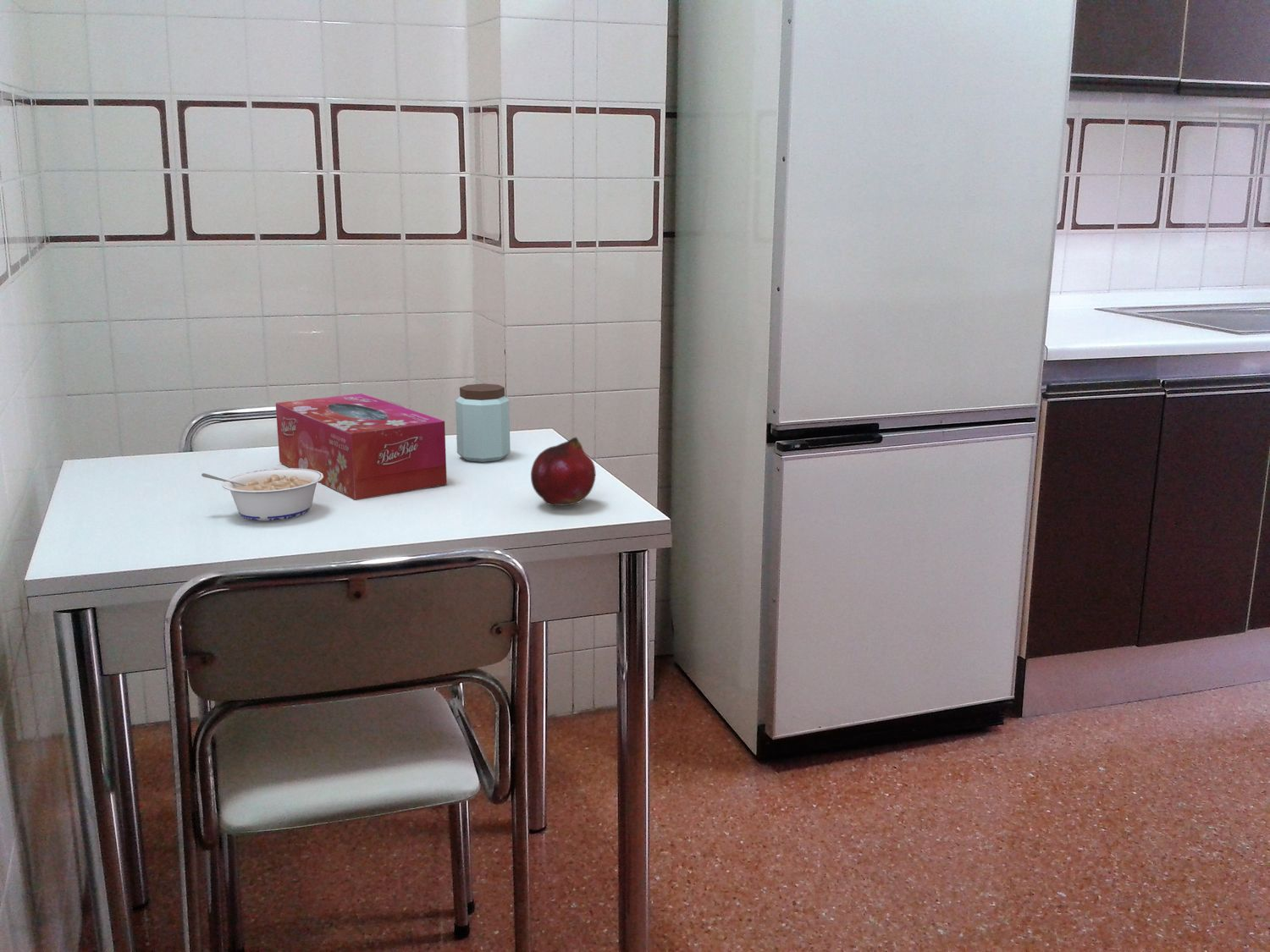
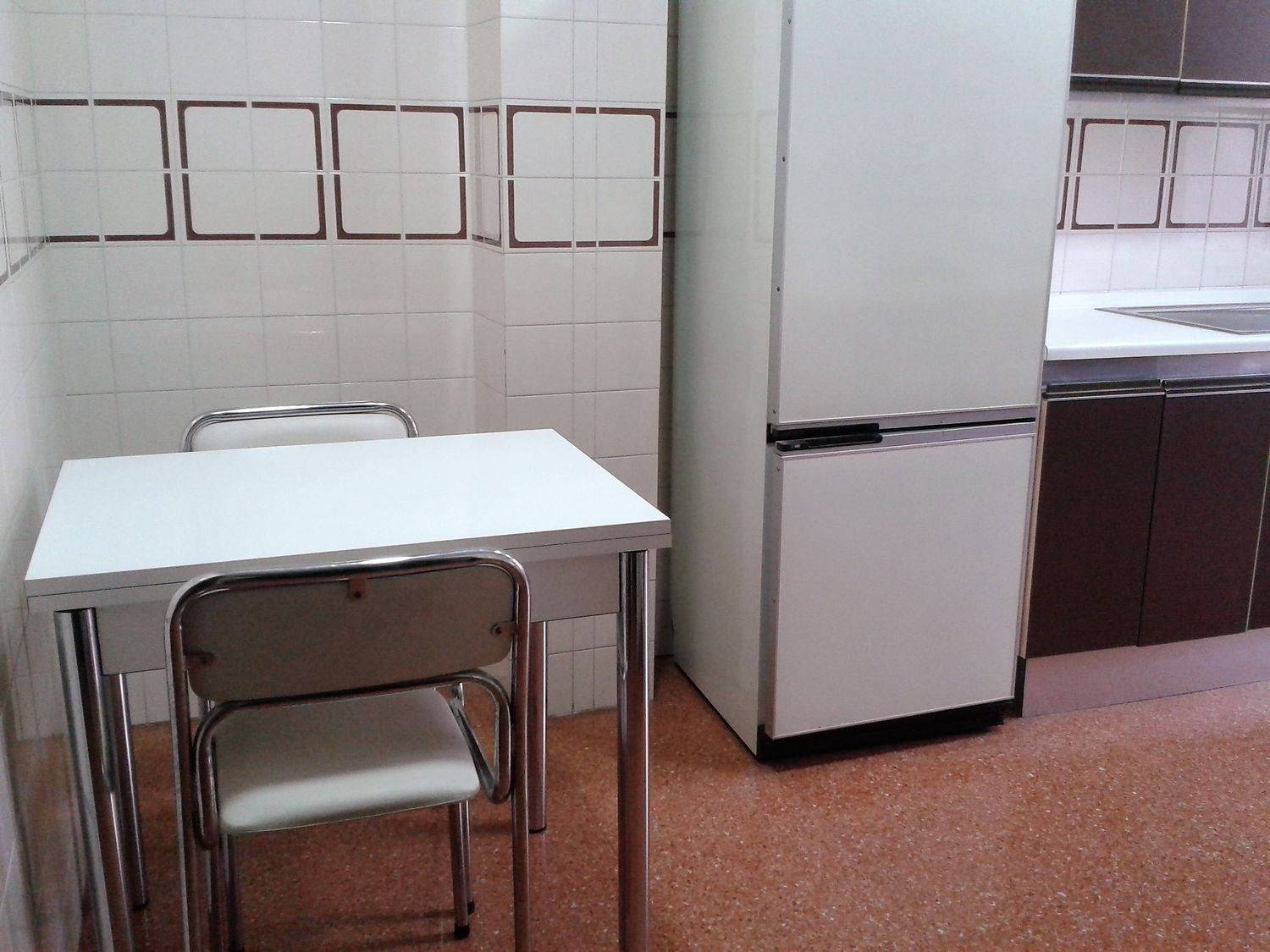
- tissue box (358, 442)
- fruit (563, 471)
- peanut butter (483, 422)
- legume (270, 493)
